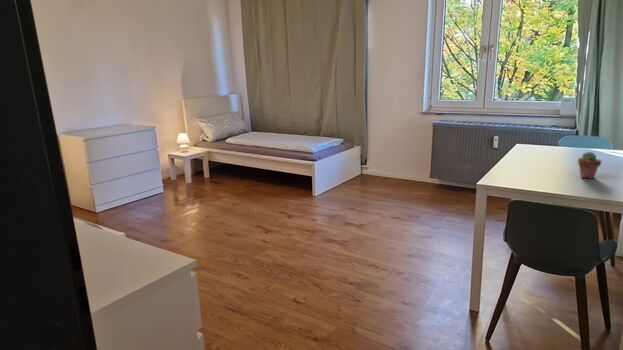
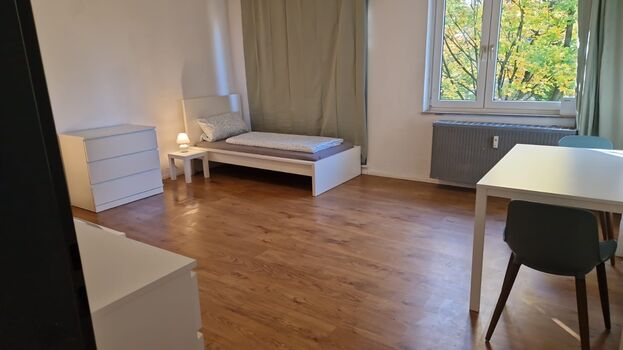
- potted succulent (588, 164)
